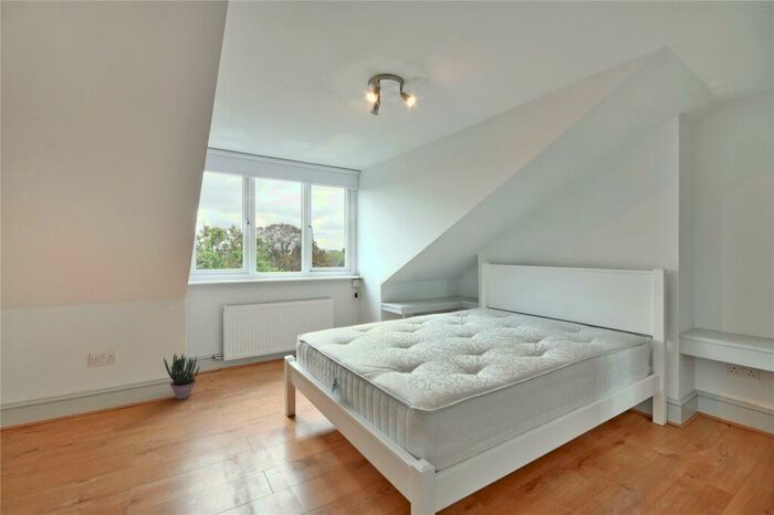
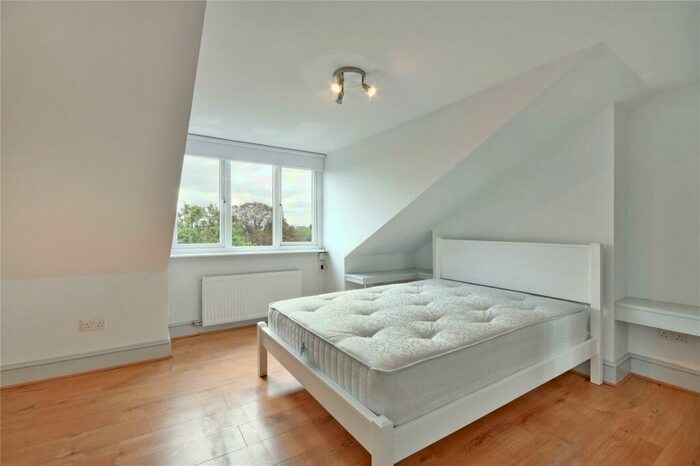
- potted plant (181, 375)
